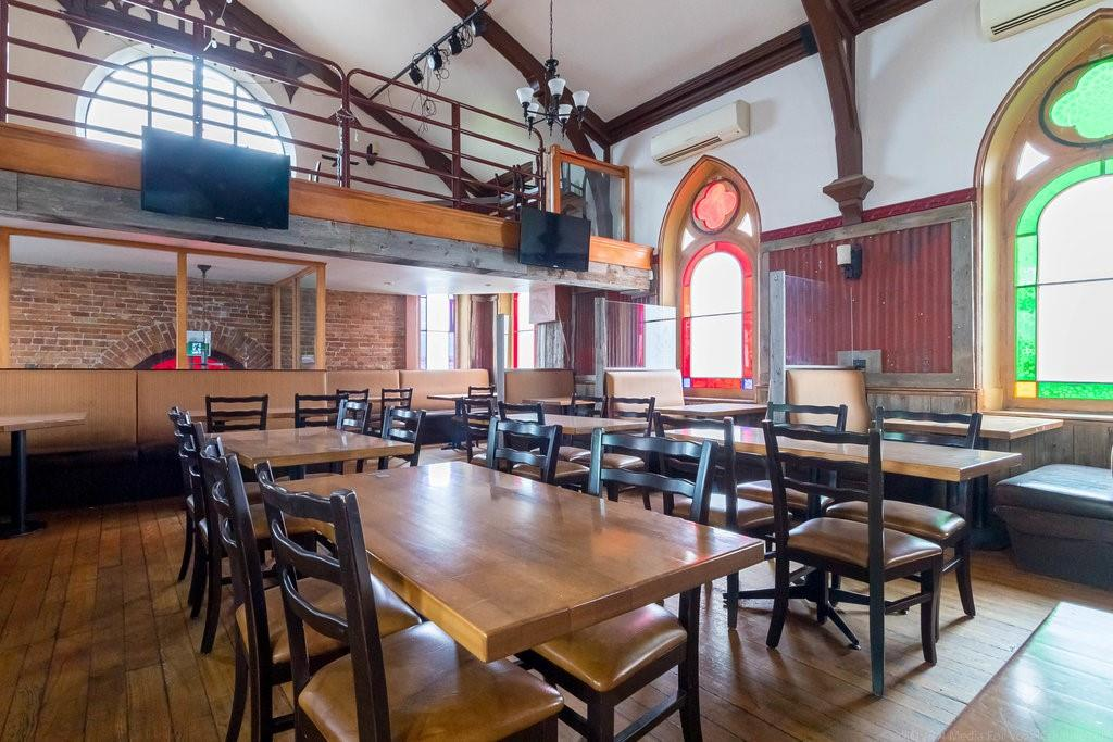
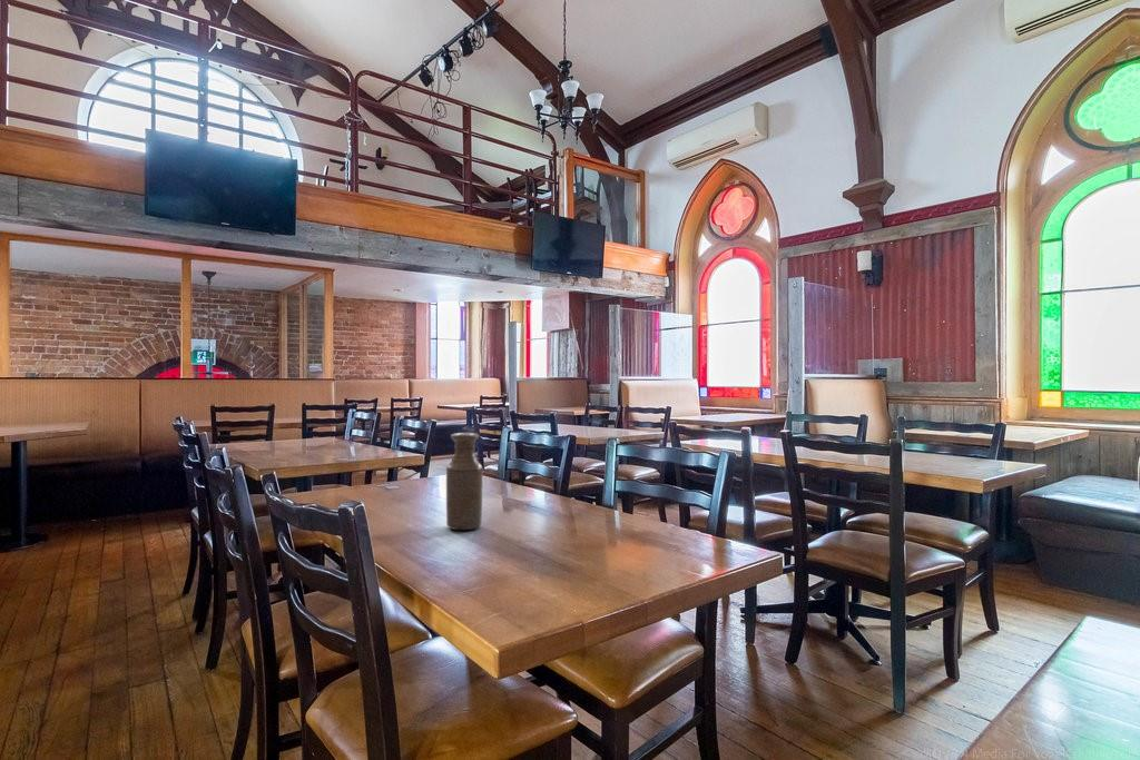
+ bottle (464, 480)
